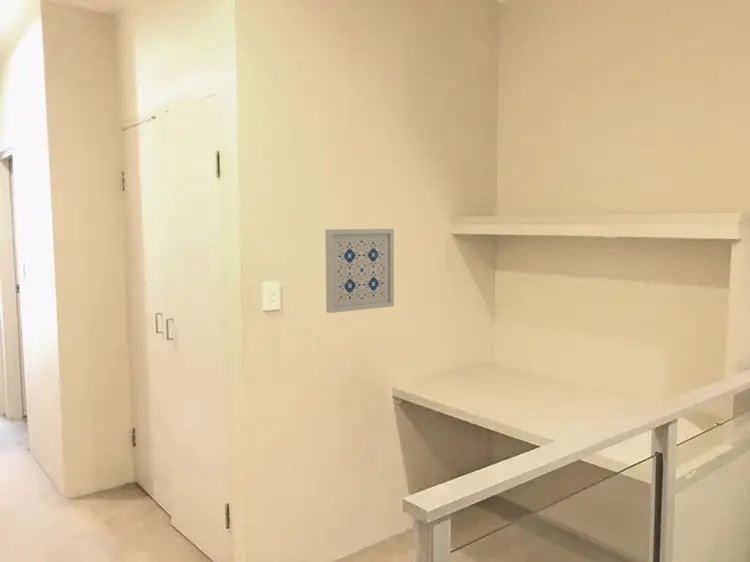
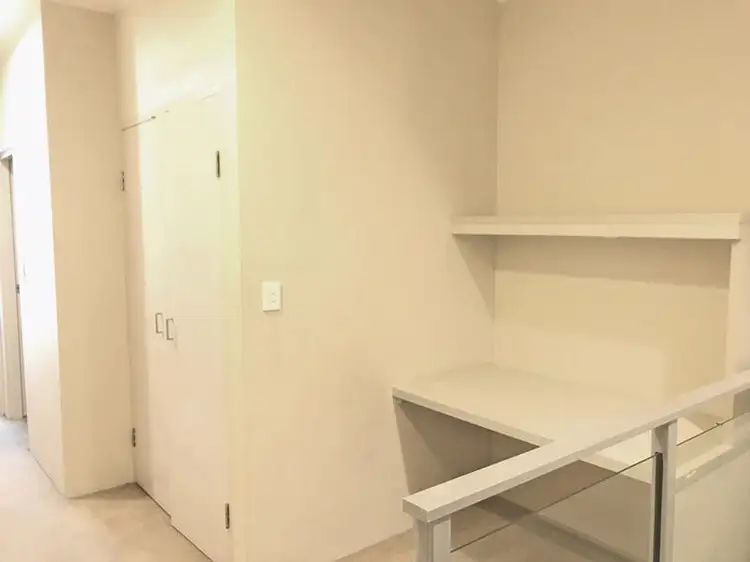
- wall art (361, 269)
